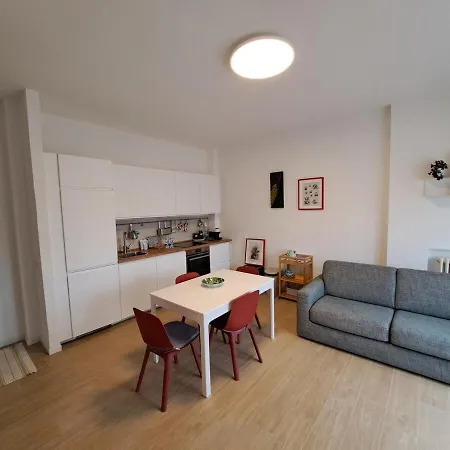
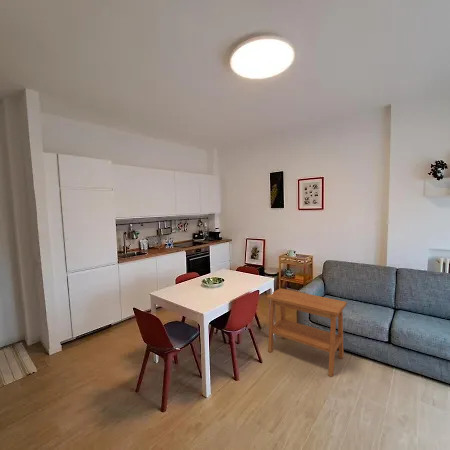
+ side table (304, 326)
